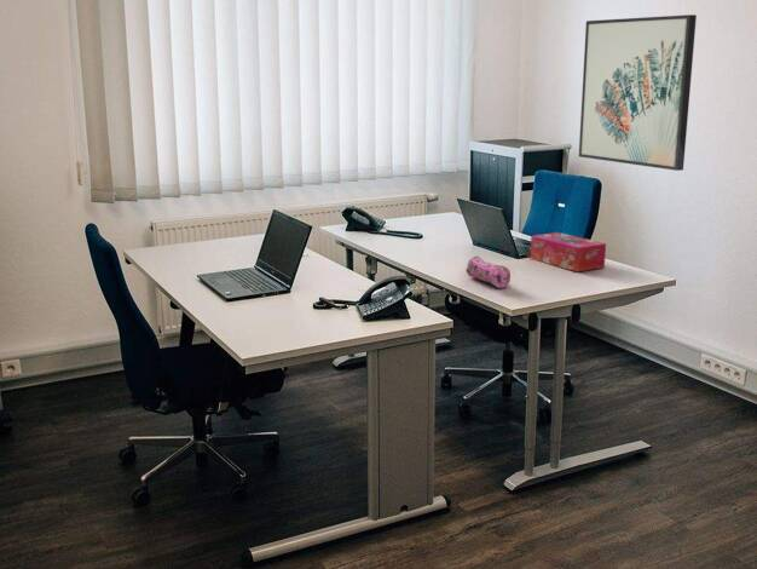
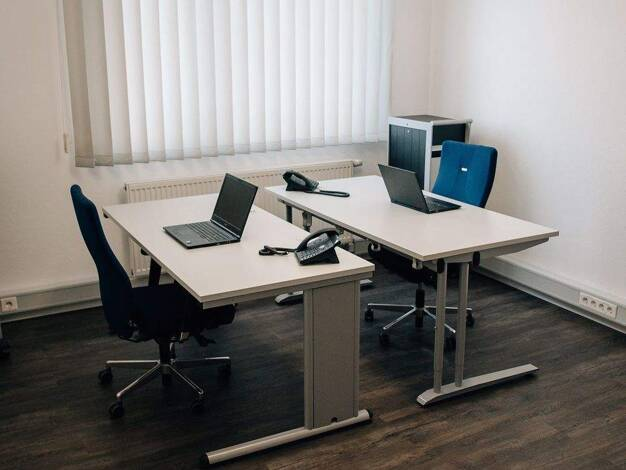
- pencil case (487, 271)
- wall art (632, 91)
- tissue box (567, 251)
